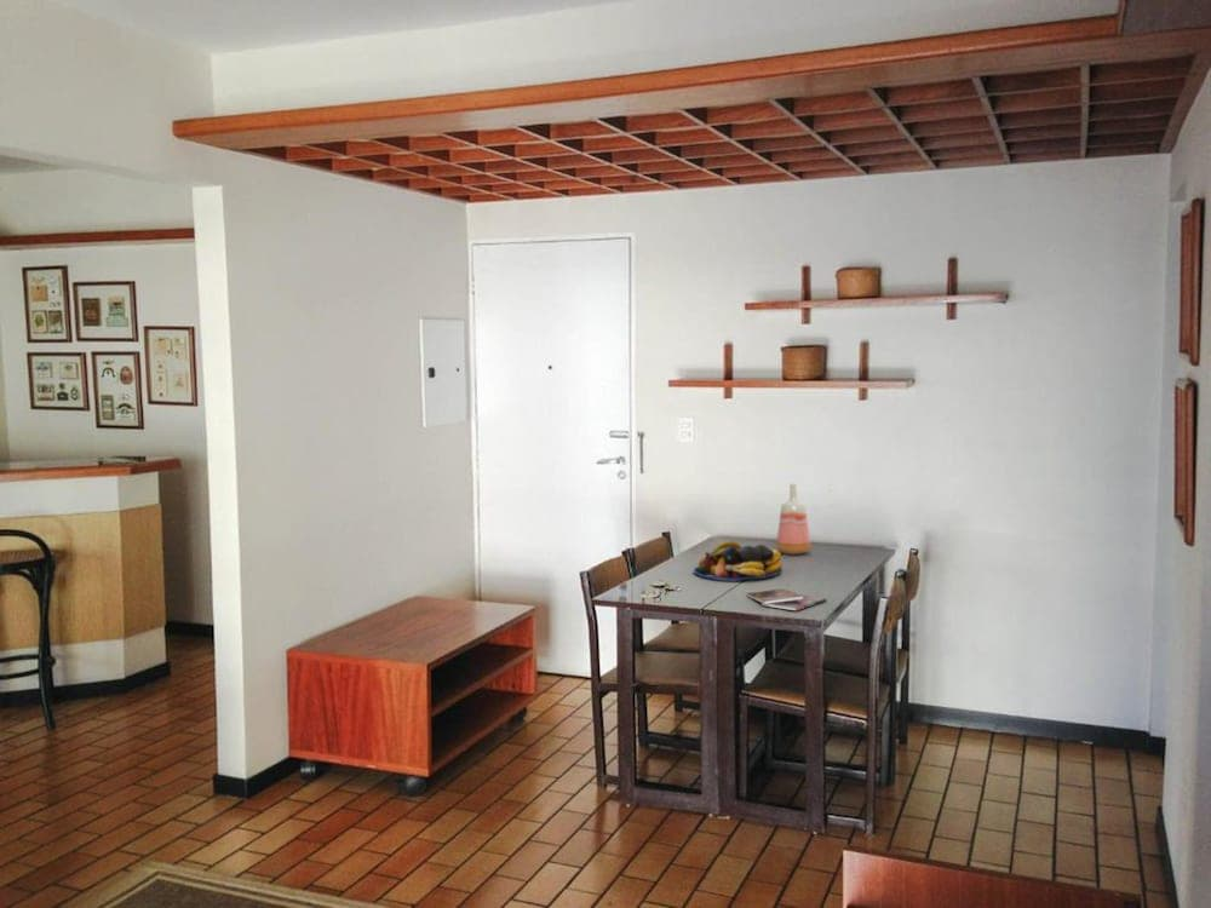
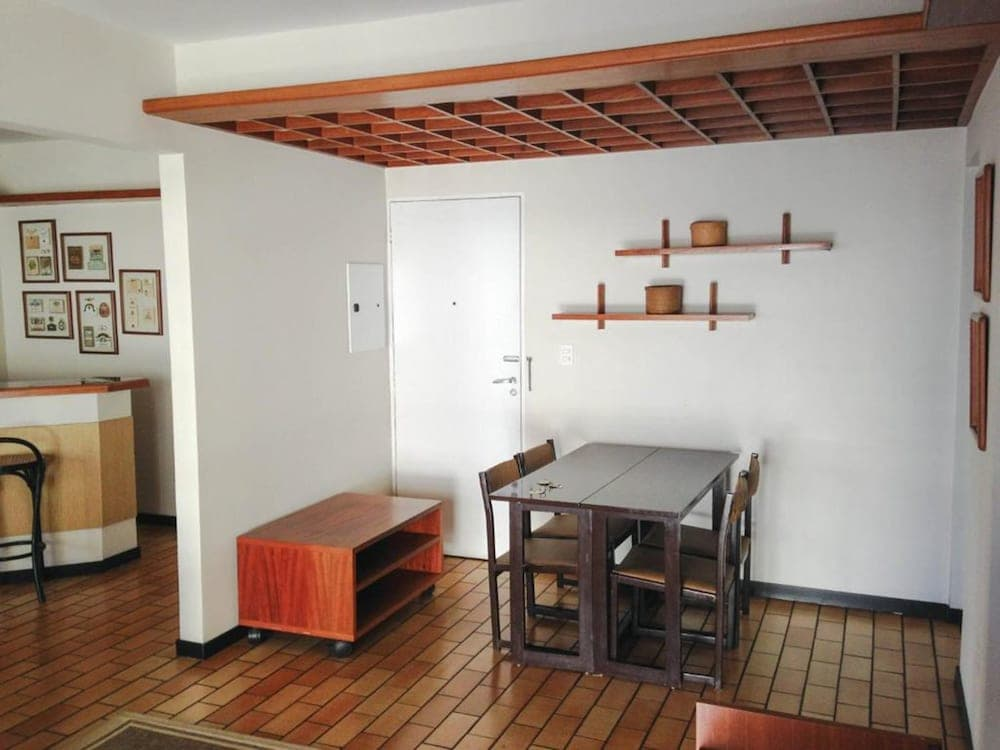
- vase (793, 518)
- booklet (790, 597)
- fruit bowl (736, 556)
